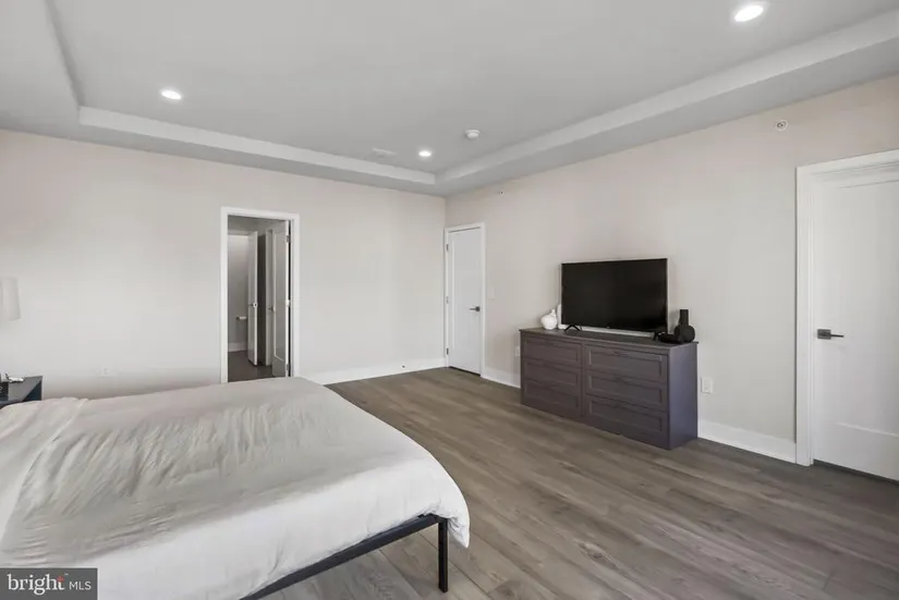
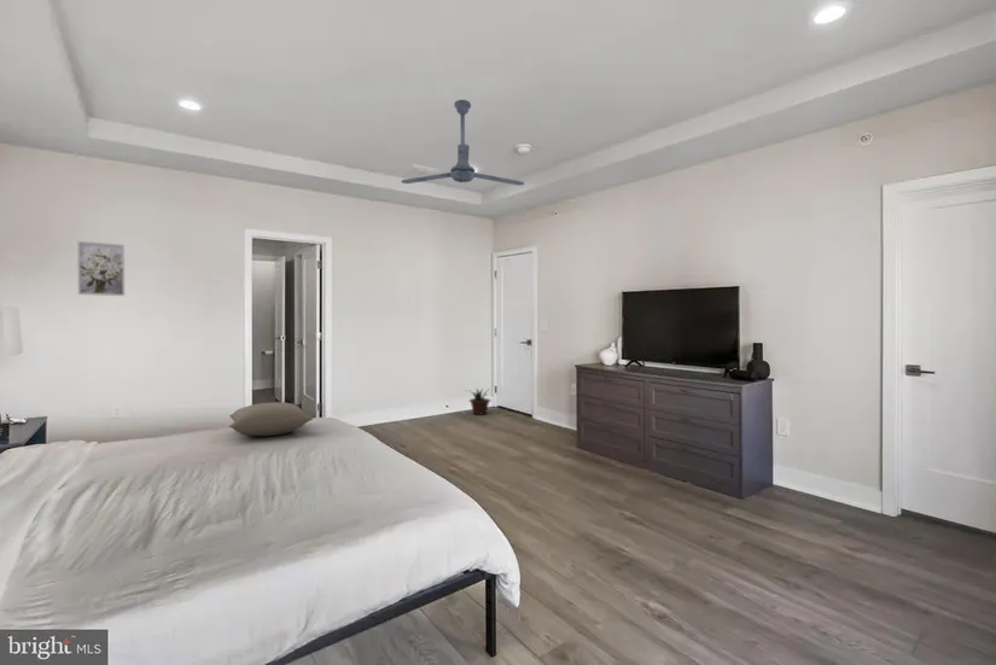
+ pillow (269, 418)
+ potted plant (477, 401)
+ ceiling fan (462, 134)
+ wall art (101, 269)
